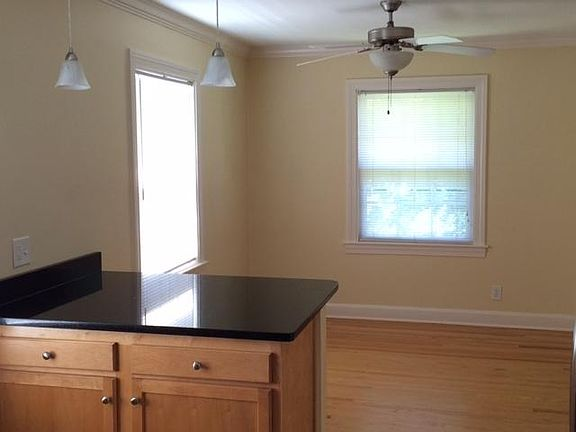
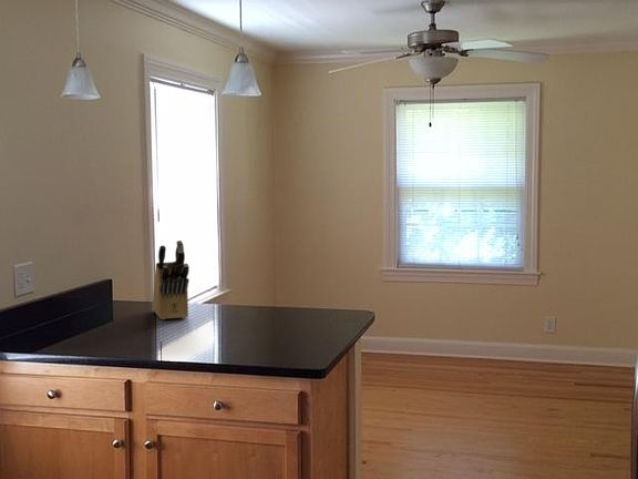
+ knife block (169, 277)
